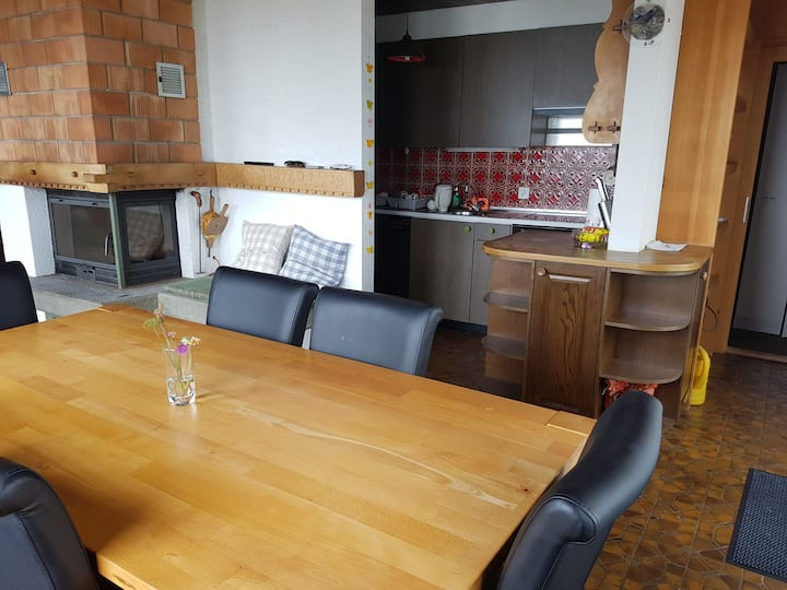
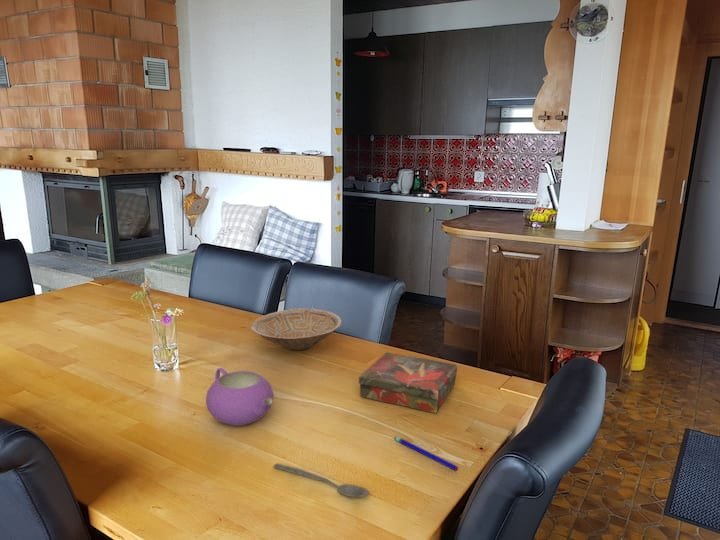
+ book (408, 380)
+ teapot (241, 399)
+ spoon (319, 479)
+ bowl (297, 333)
+ pen (424, 452)
